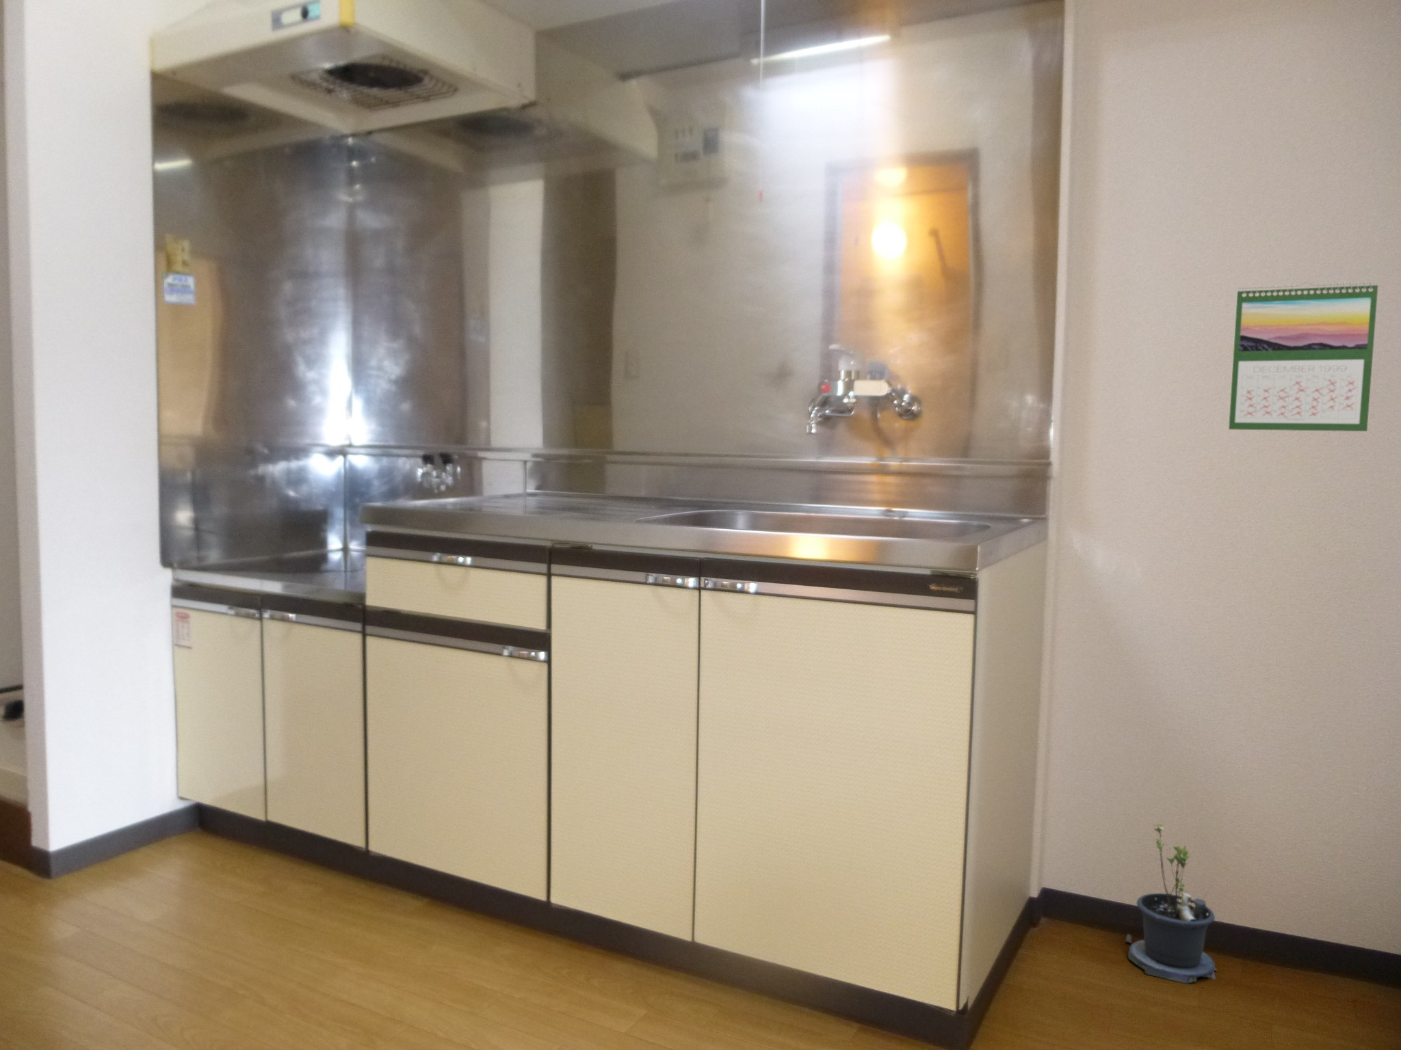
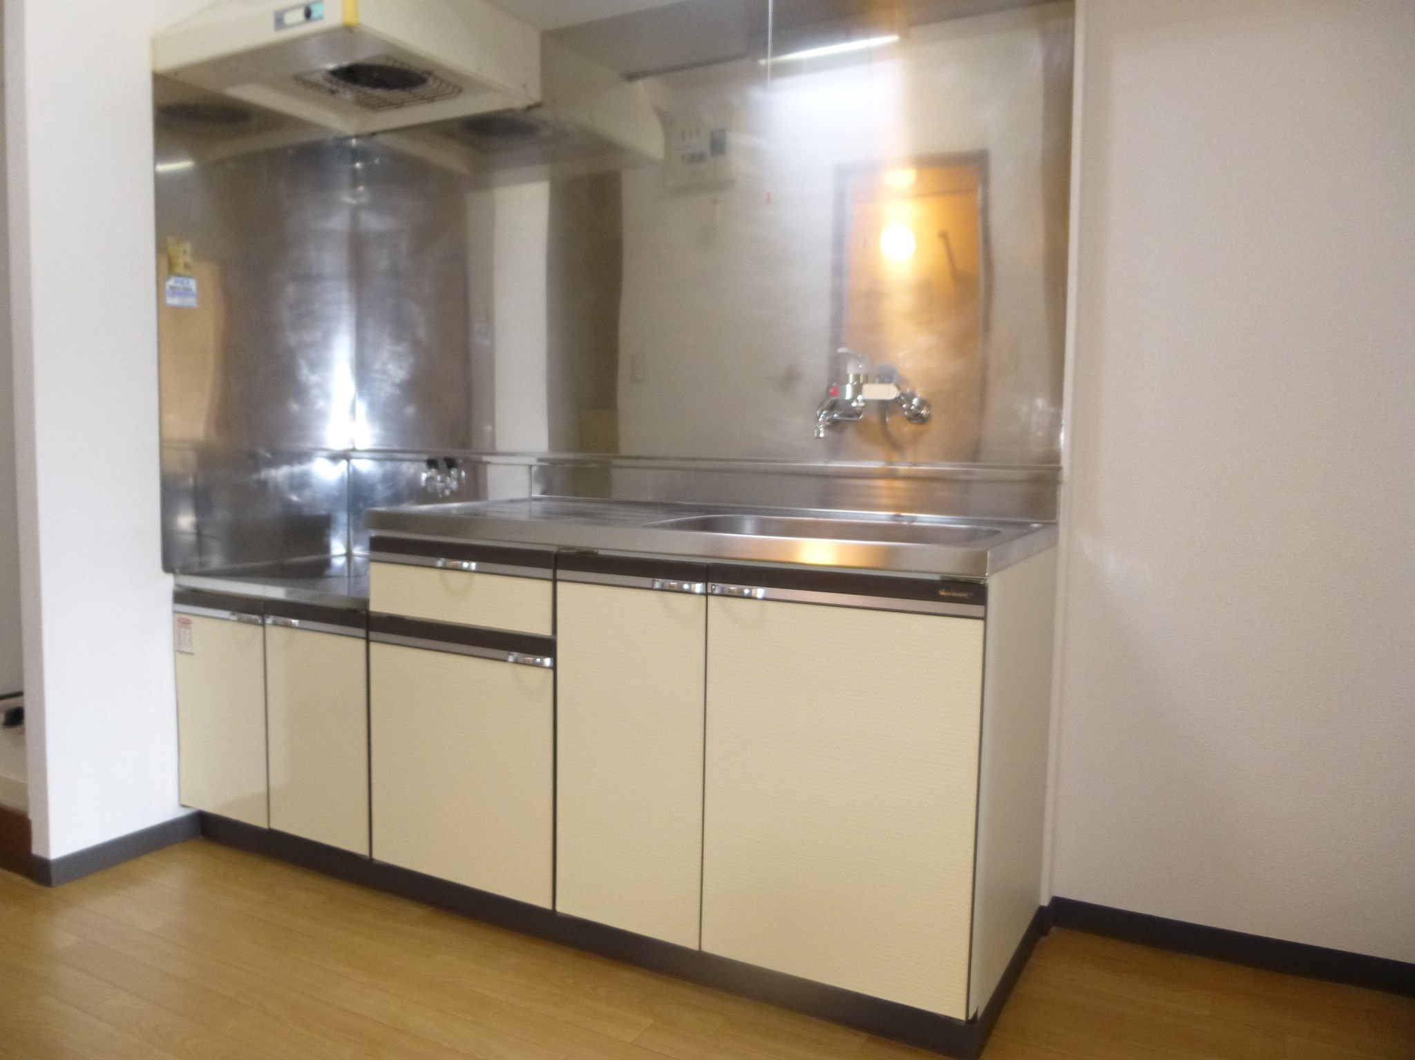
- potted plant (1172, 894)
- calendar (1301, 356)
